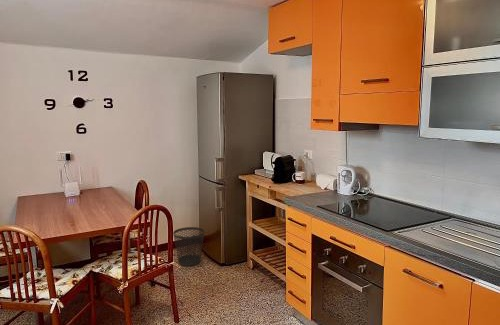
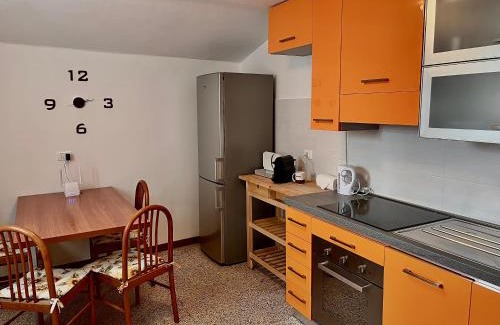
- wastebasket (189, 246)
